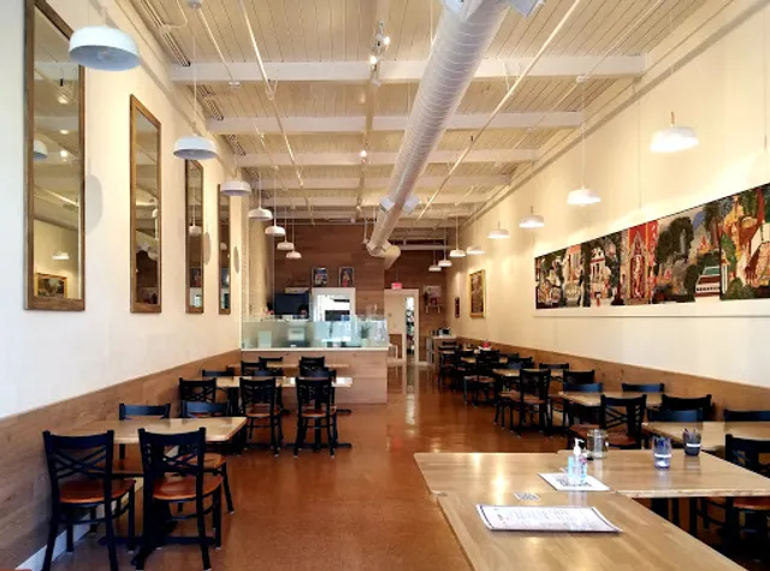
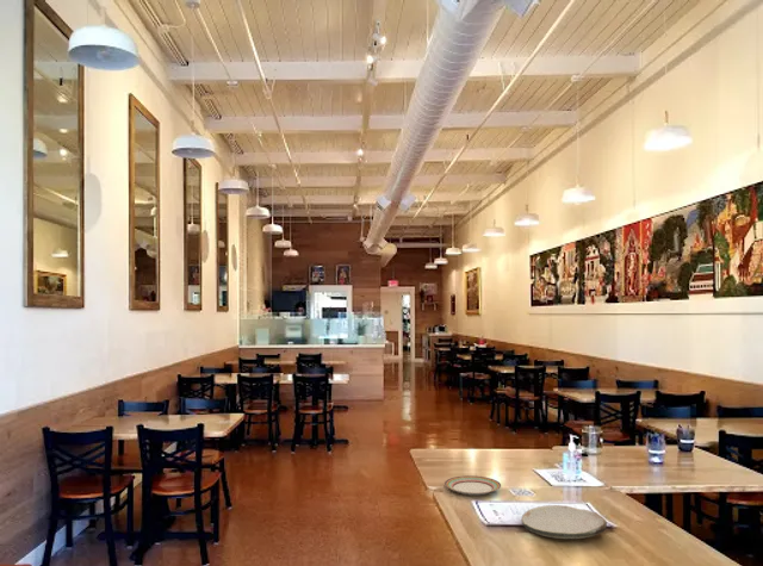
+ plate (563, 522)
+ plate (472, 486)
